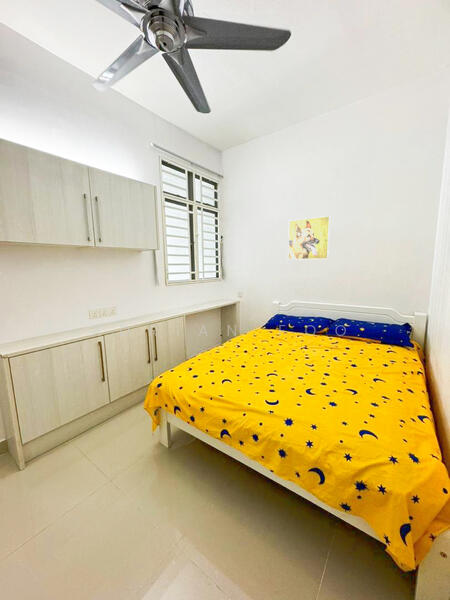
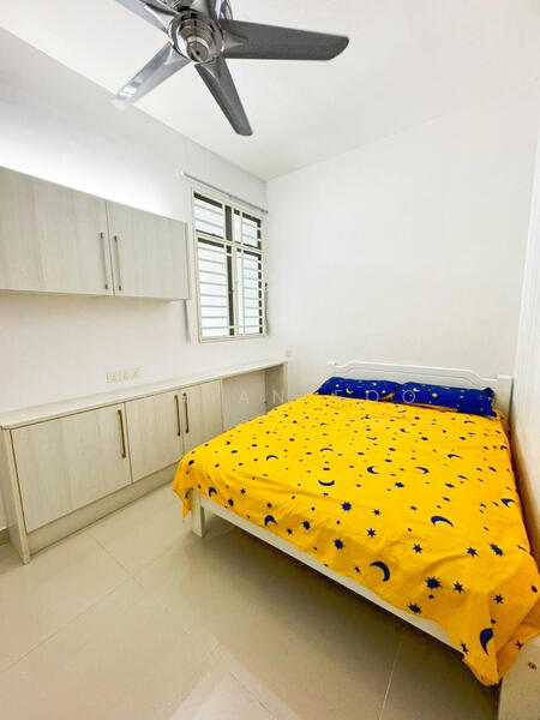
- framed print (307, 239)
